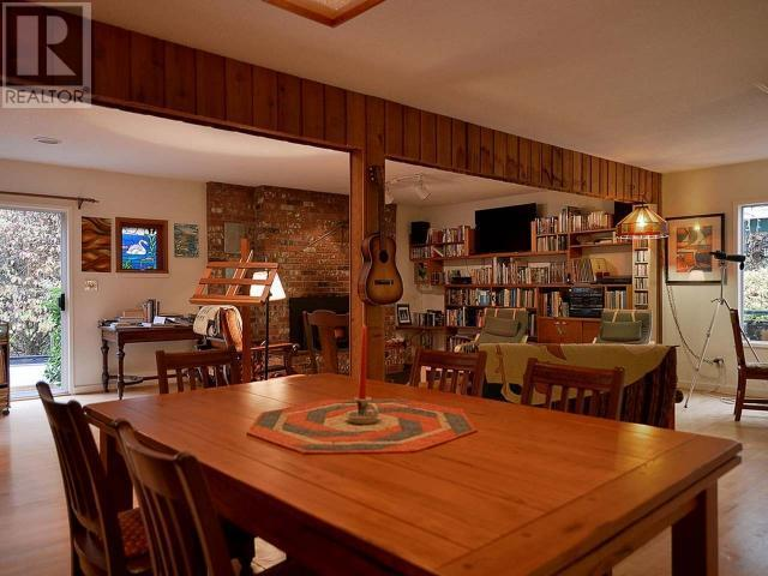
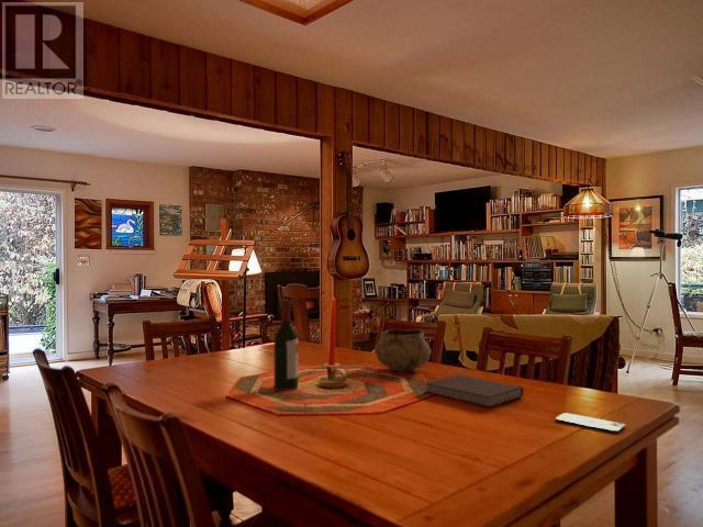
+ decorative bowl (402, 350)
+ wine bottle (286, 344)
+ smartphone (589, 422)
+ notebook (472, 389)
